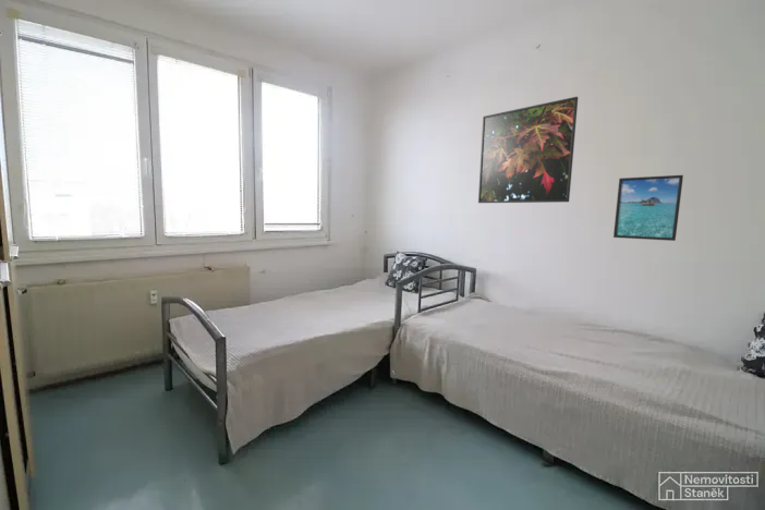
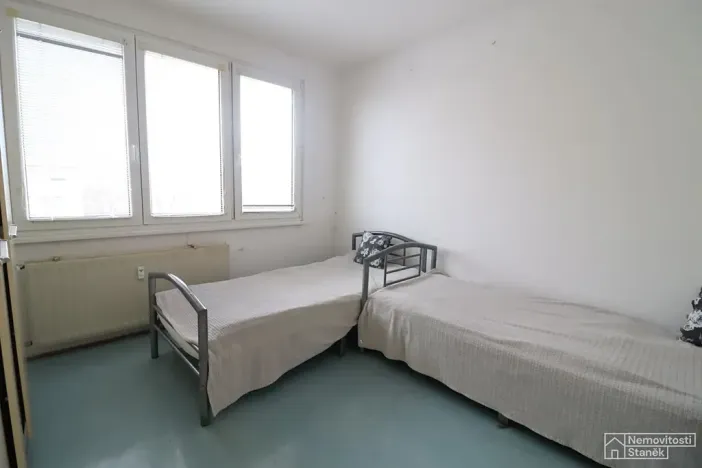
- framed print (522, 155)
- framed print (646, 208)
